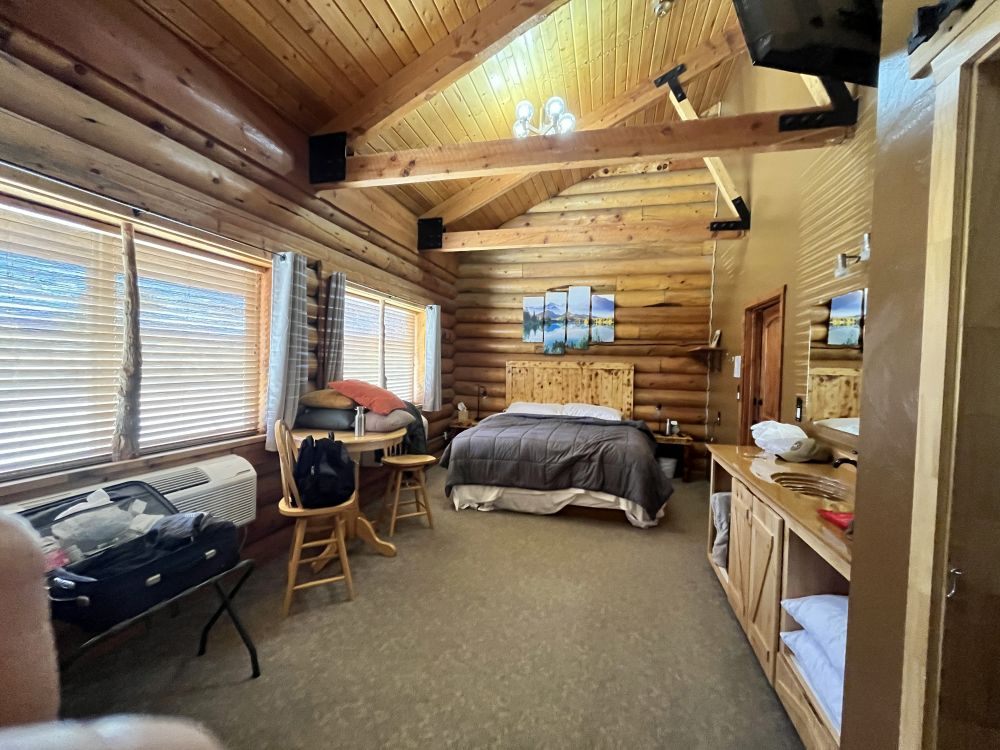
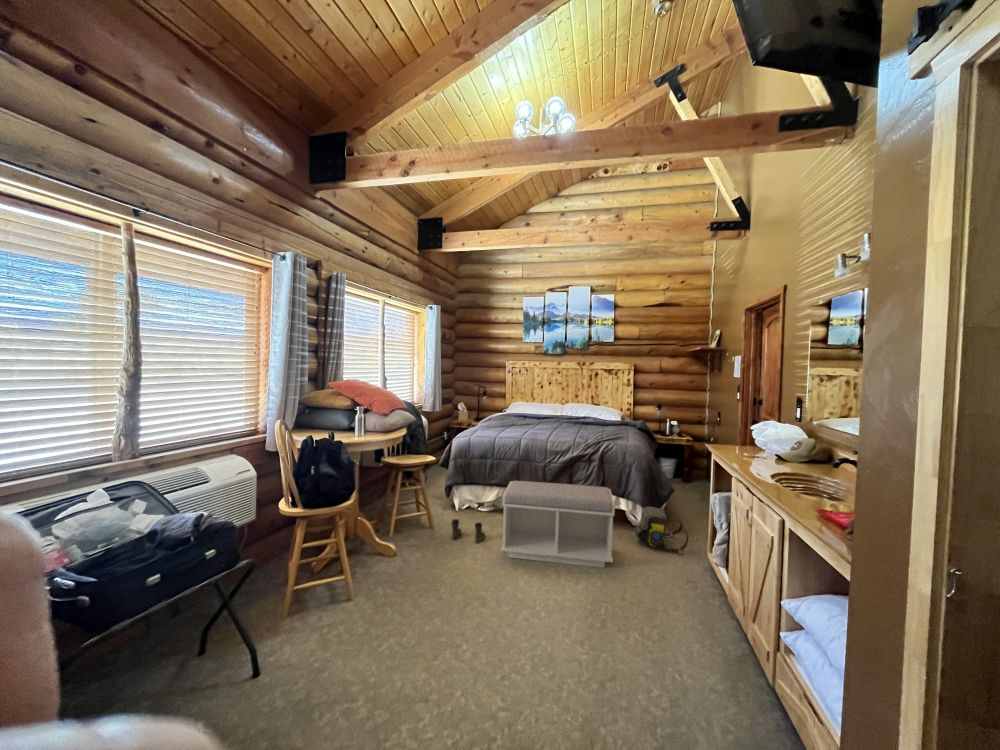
+ boots (475, 528)
+ shoulder bag (660, 527)
+ bench (557, 520)
